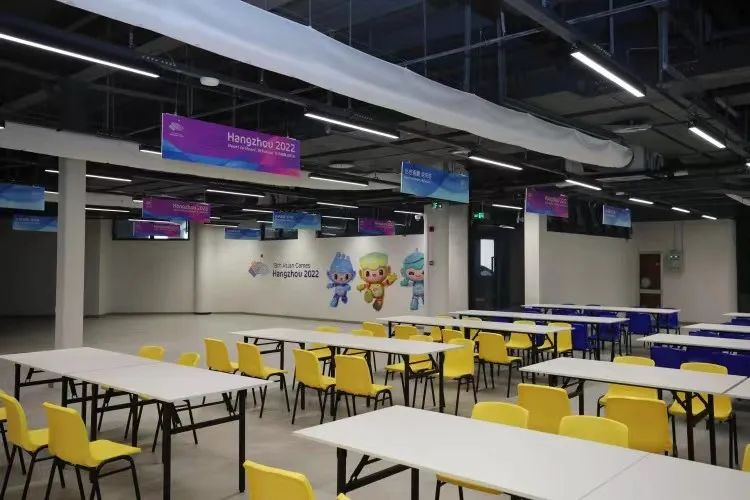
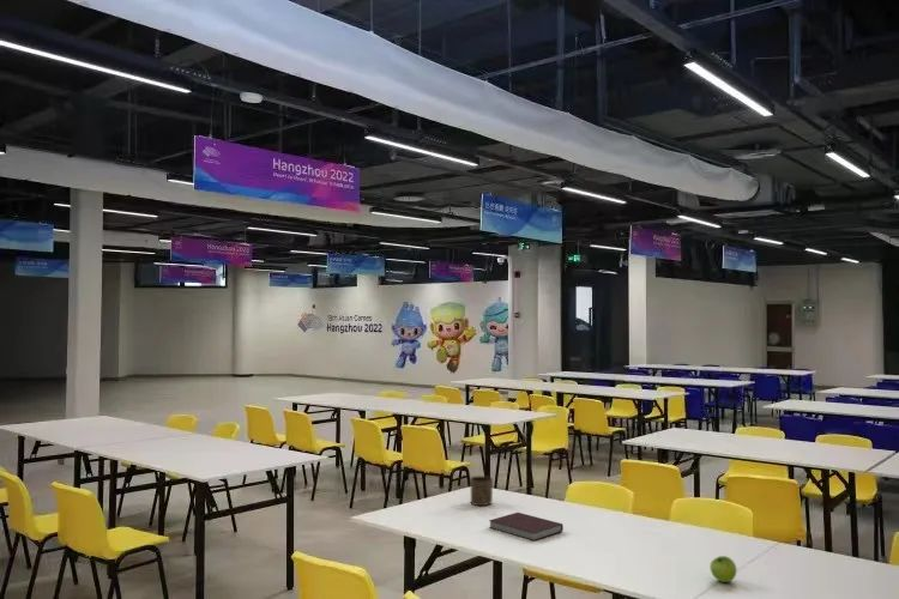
+ fruit (723, 569)
+ notebook (525, 525)
+ cup (481, 490)
